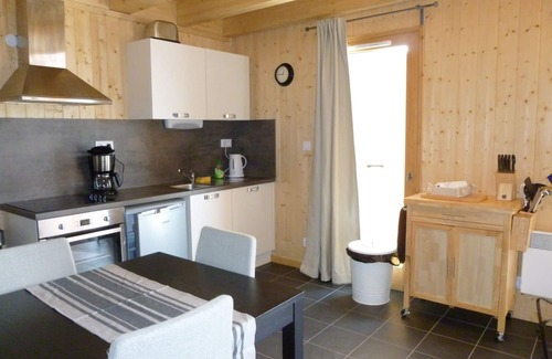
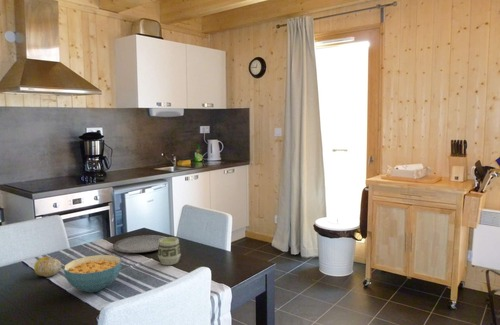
+ cup (169, 251)
+ fruit (47, 266)
+ plate (142, 244)
+ cereal bowl (93, 276)
